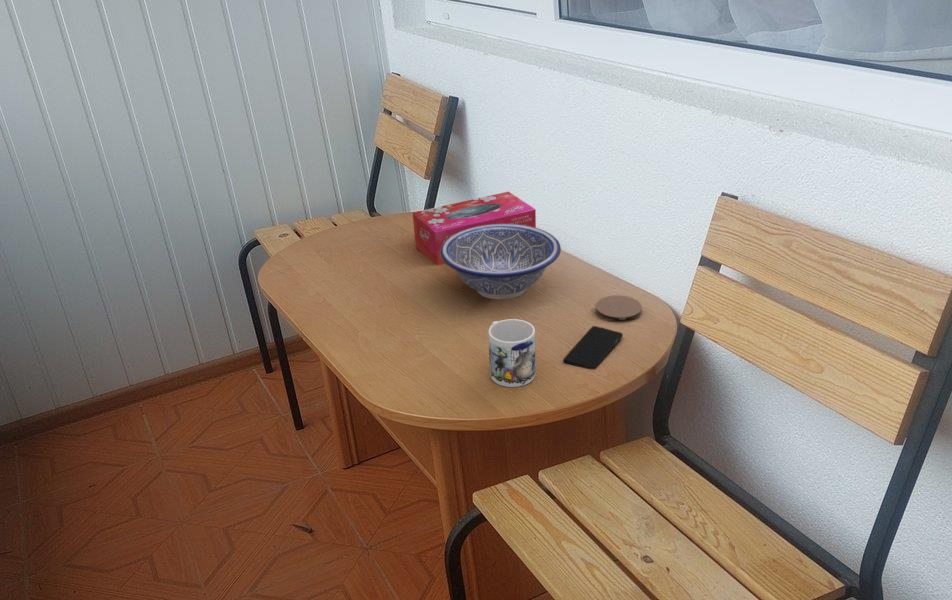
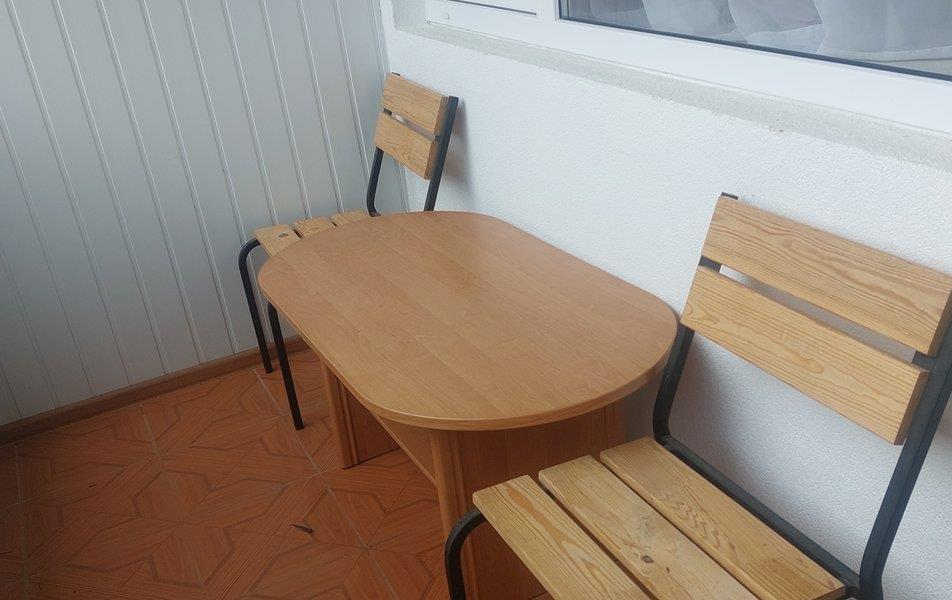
- mug (507, 349)
- smartphone (593, 347)
- decorative bowl (500, 268)
- tissue box (474, 226)
- coaster (618, 308)
